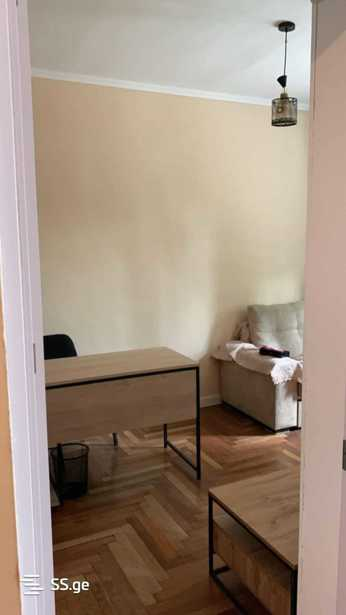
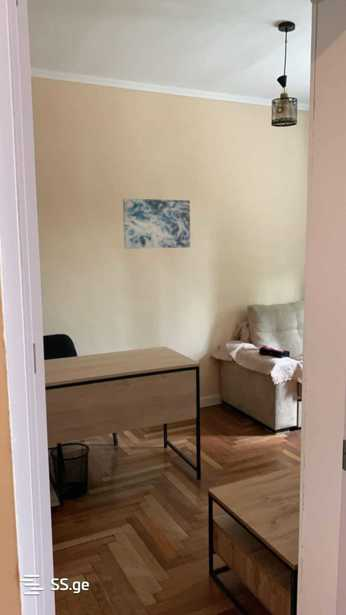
+ wall art (157, 224)
